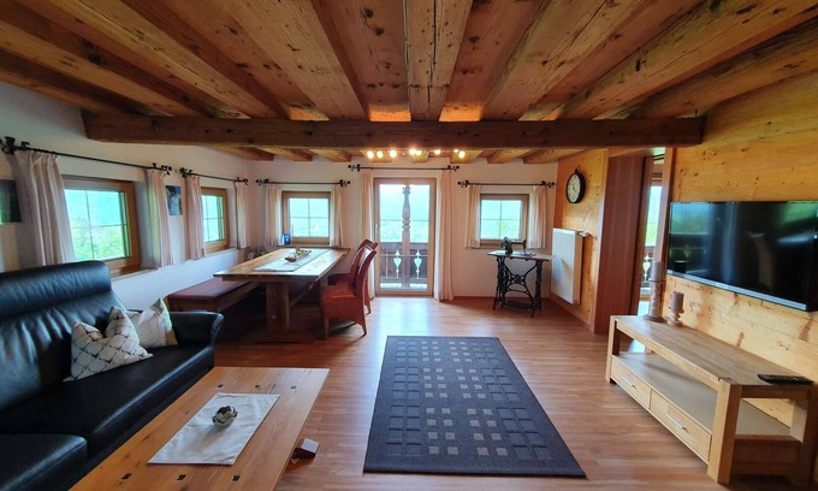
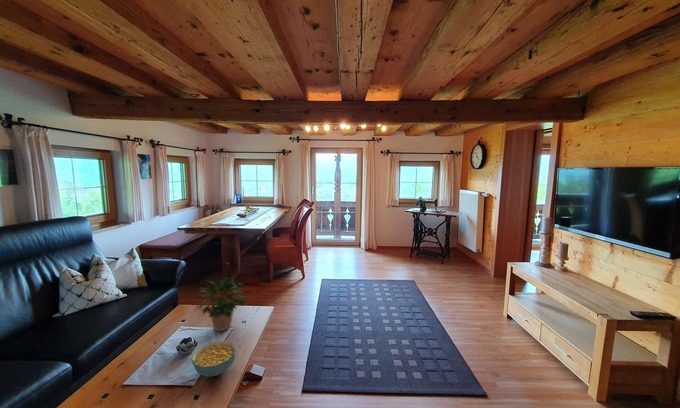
+ cereal bowl (215, 362)
+ potted plant (221, 298)
